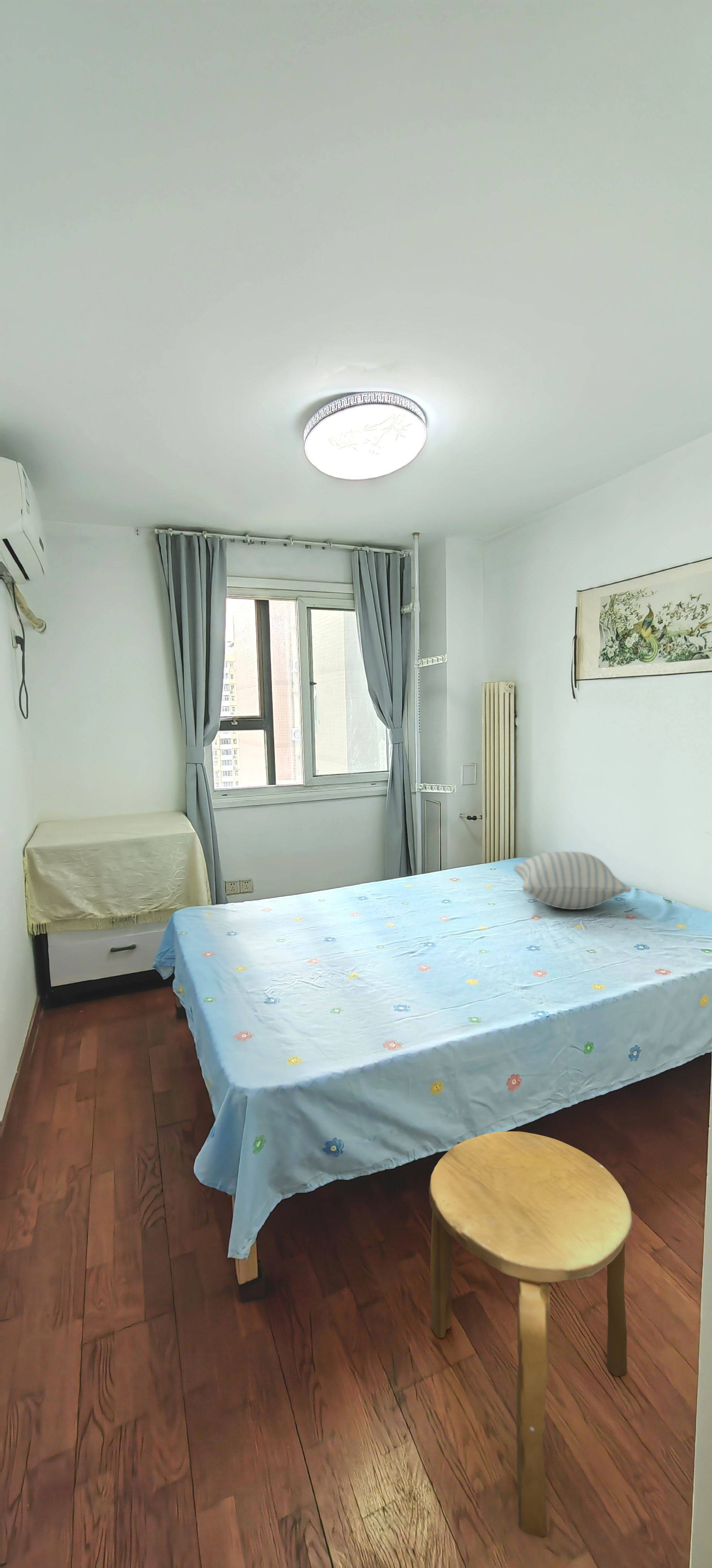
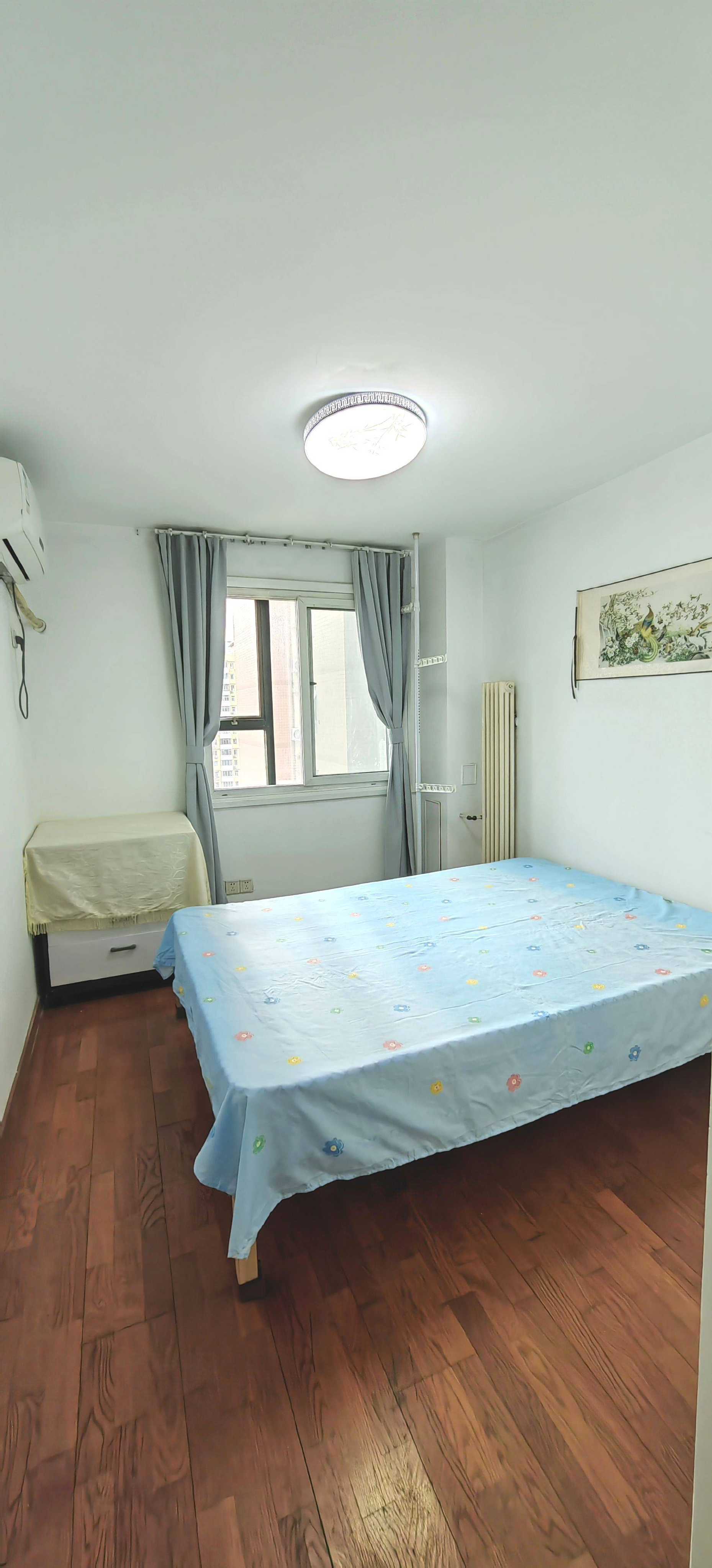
- stool (525, 1301)
- pillow (567, 878)
